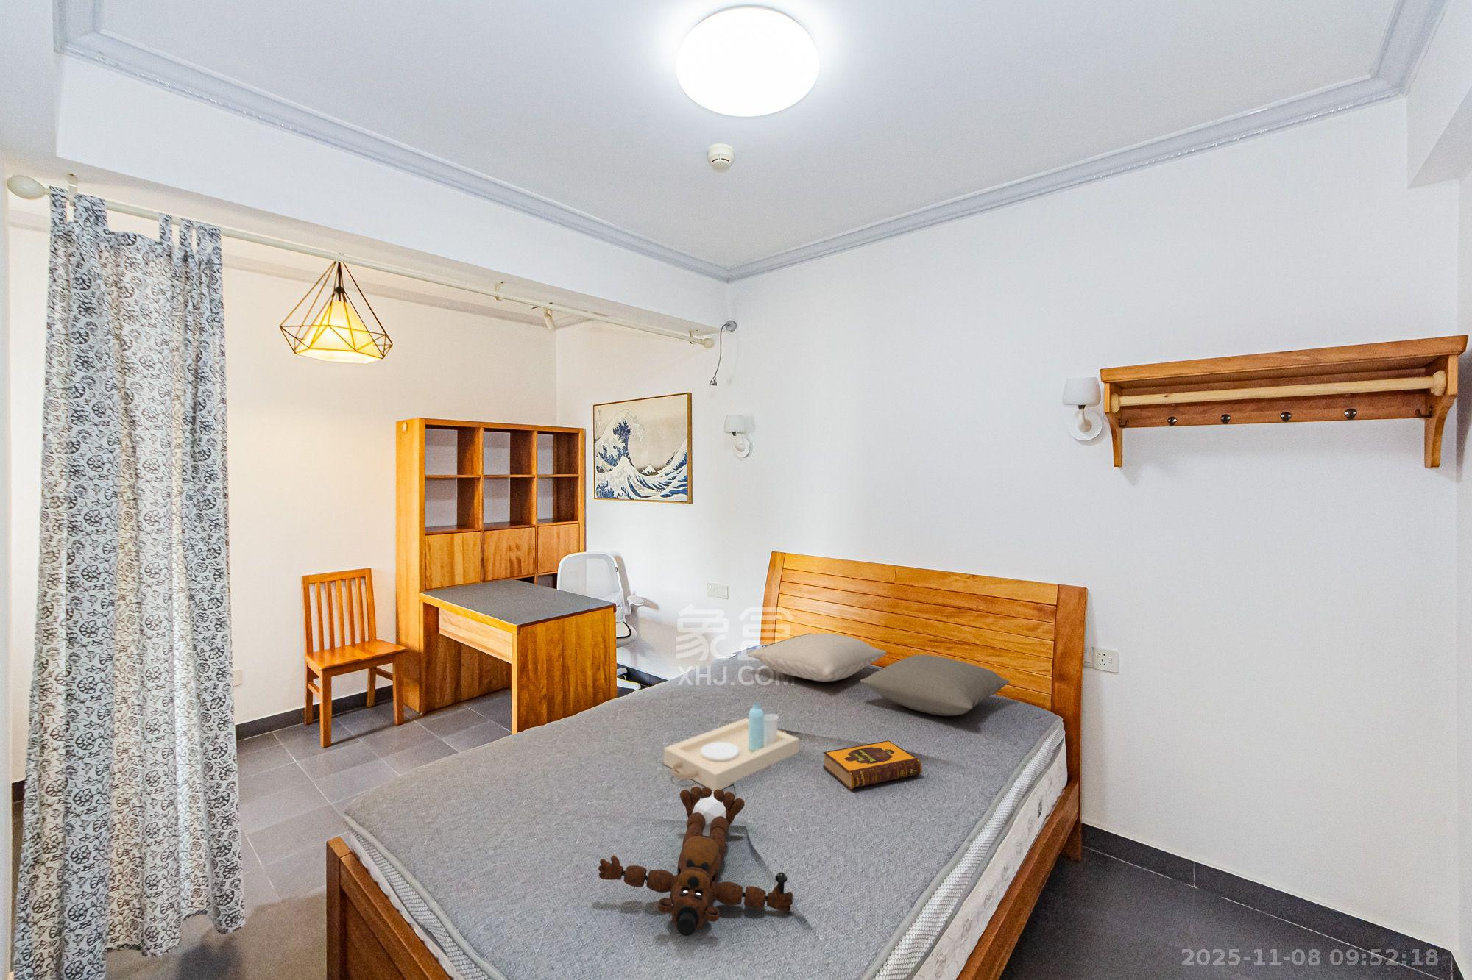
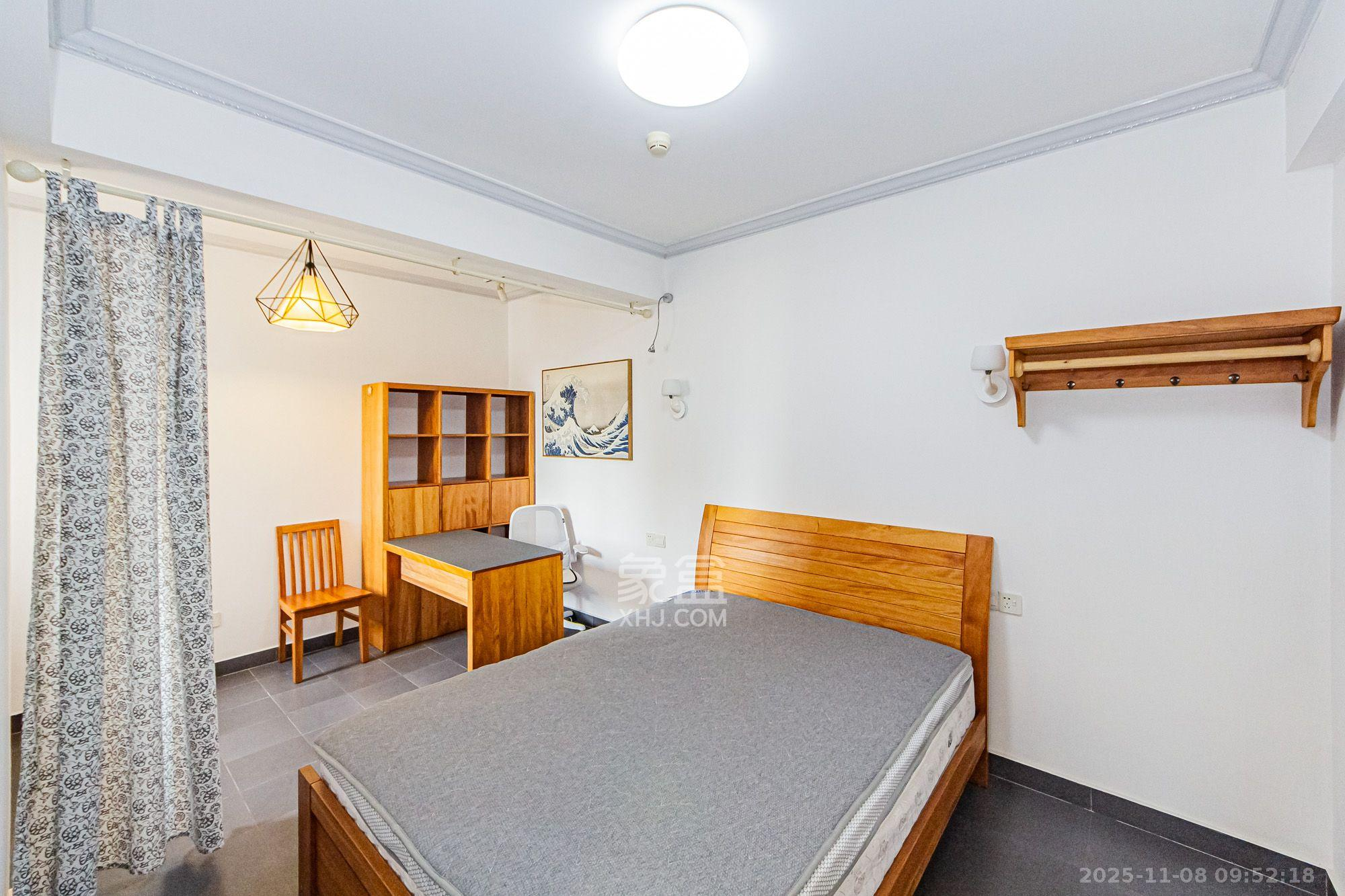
- pillow (816, 654)
- serving tray (732, 731)
- hardback book (871, 763)
- pillow (936, 682)
- teddy bear (700, 850)
